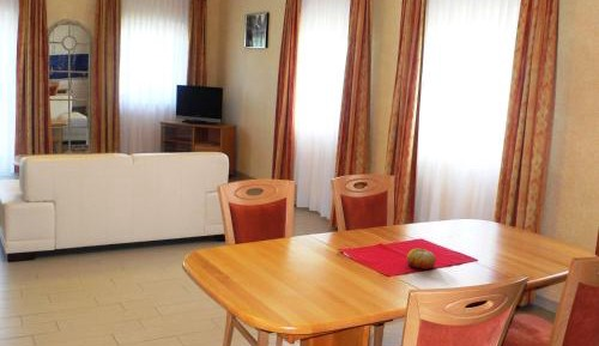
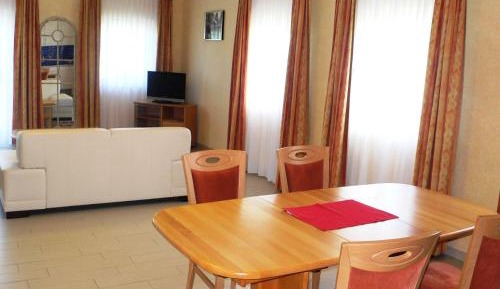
- fruit (422, 257)
